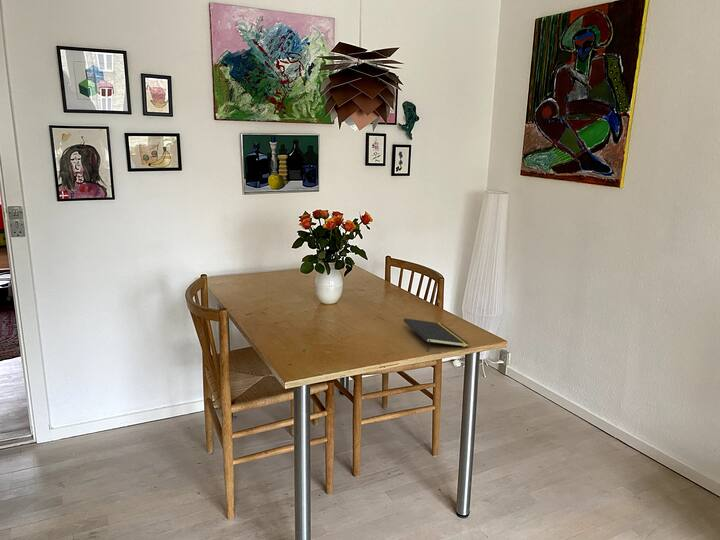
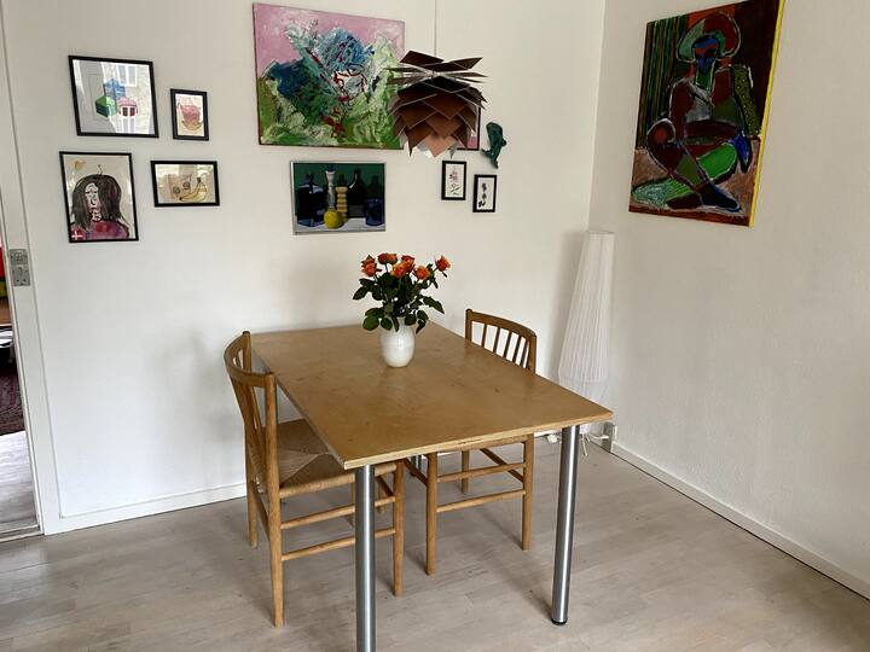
- notepad (434, 332)
